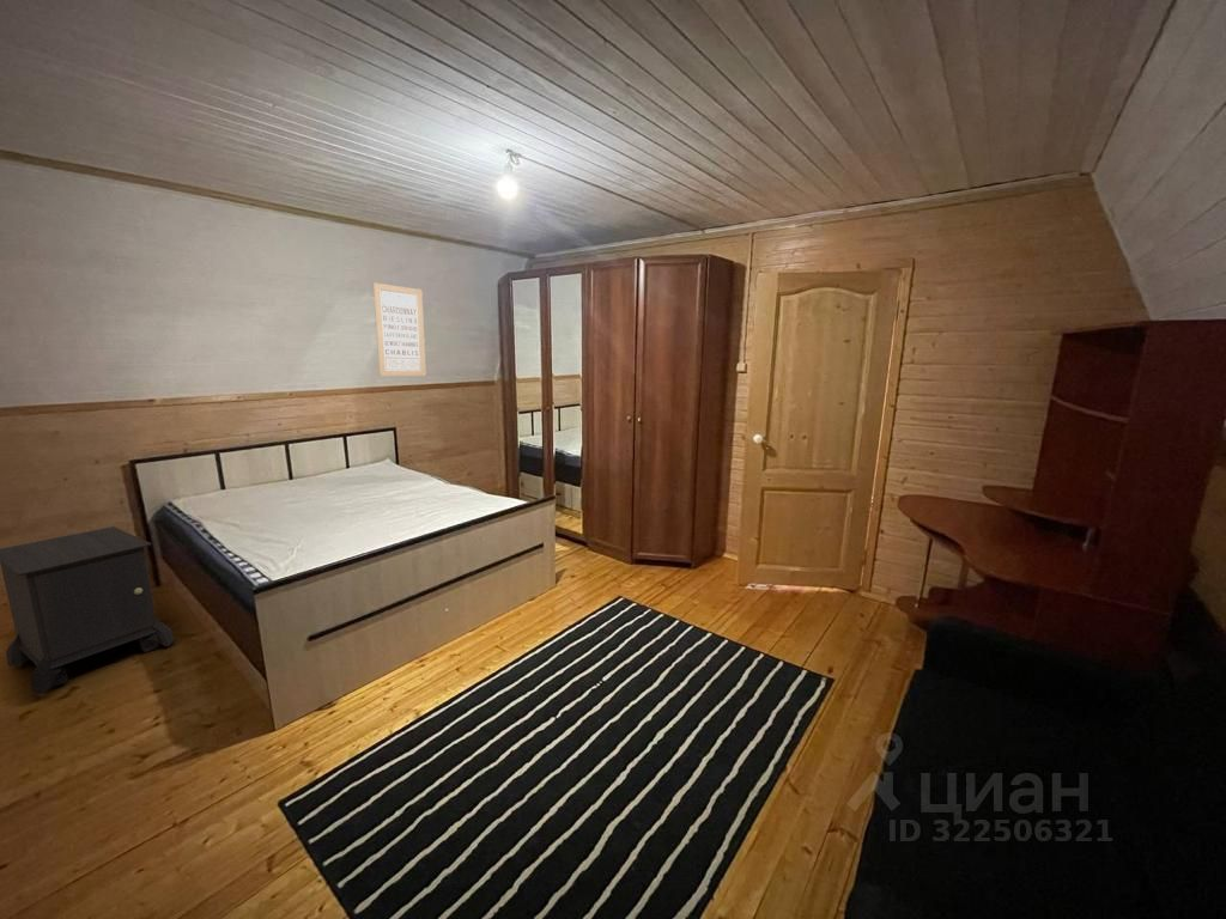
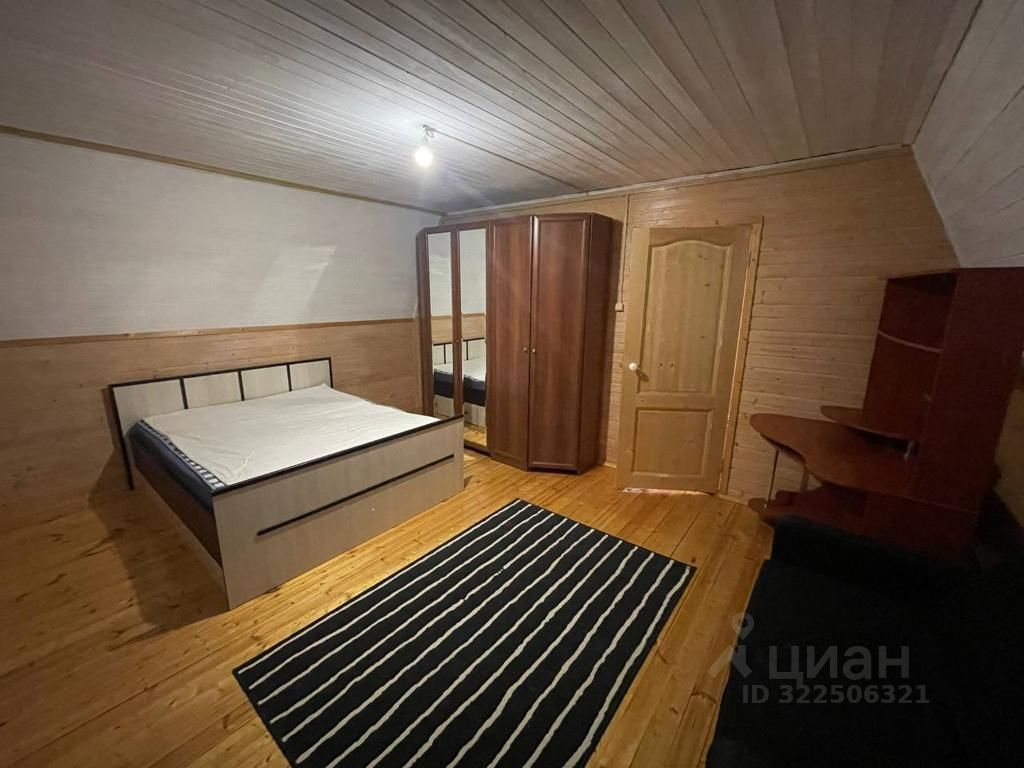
- nightstand (83, 602)
- wall art (400, 331)
